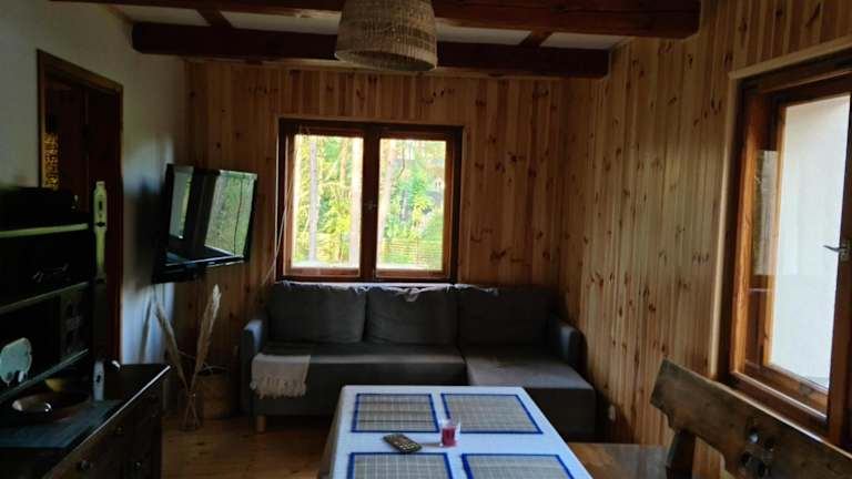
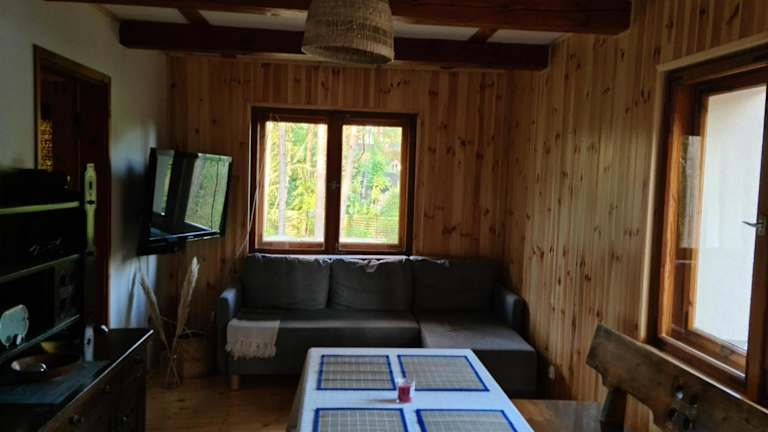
- smartphone (402, 441)
